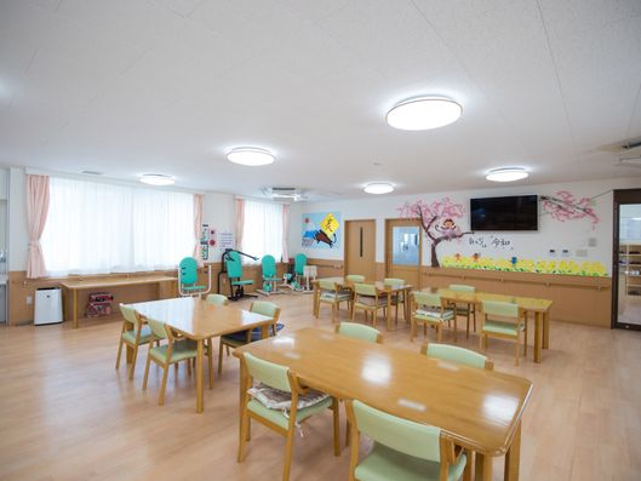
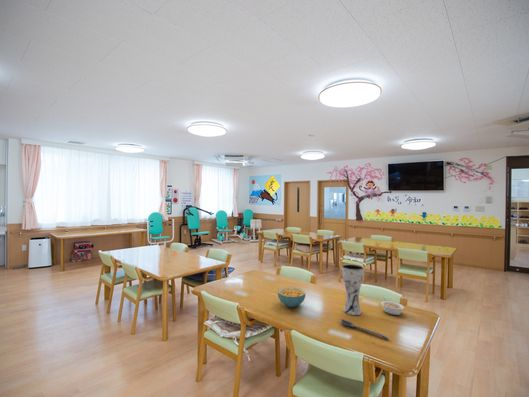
+ spoon (362, 329)
+ cereal bowl (291, 298)
+ vase (352, 289)
+ legume (391, 307)
